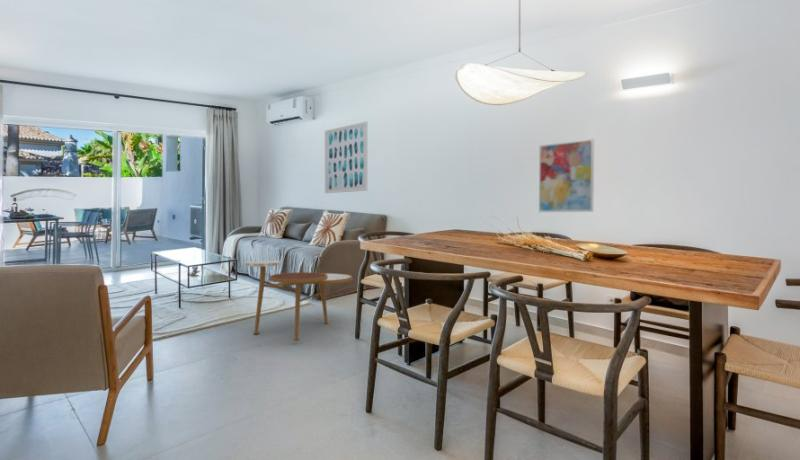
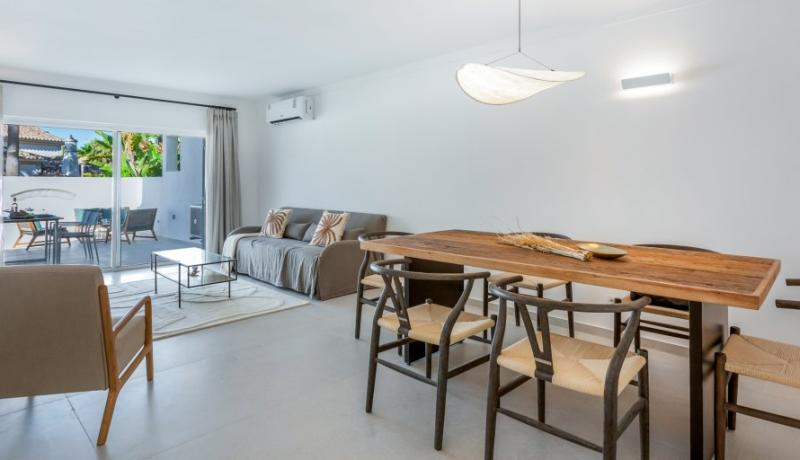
- wall art (565, 177)
- wall art (345, 159)
- side table (297, 296)
